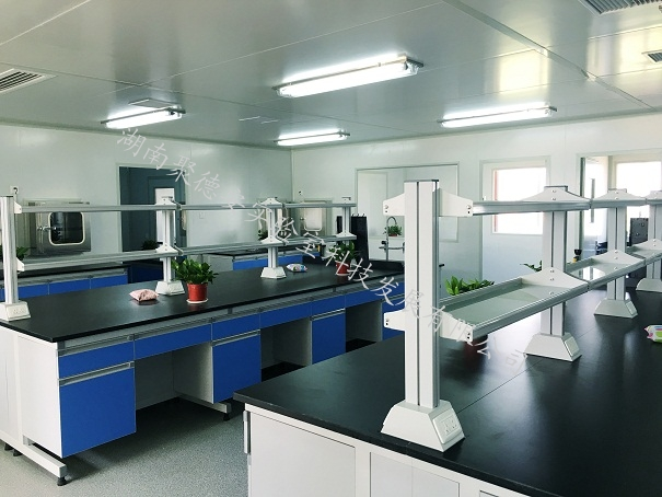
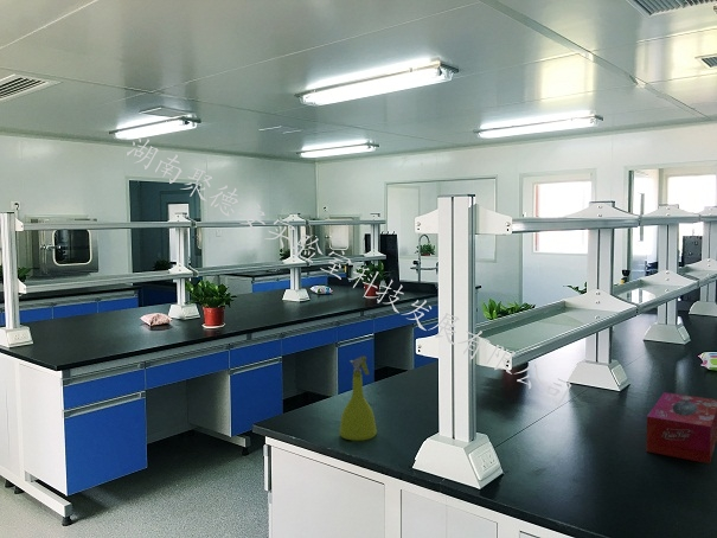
+ tissue box (684, 424)
+ spray bottle (358, 395)
